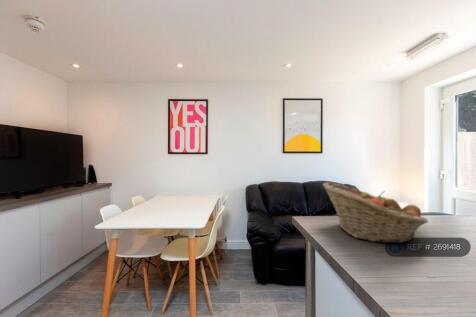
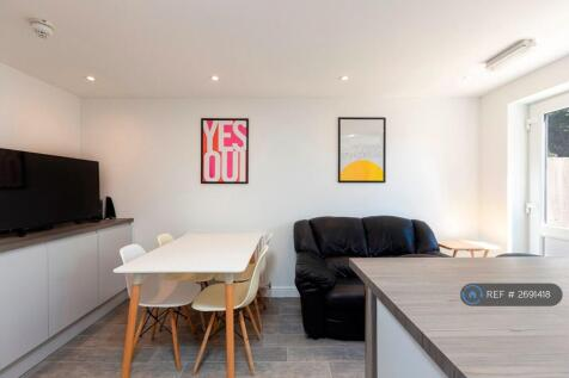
- fruit basket (368, 207)
